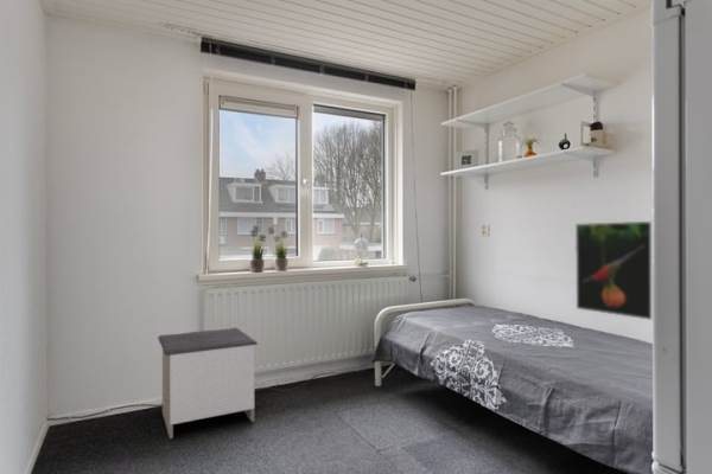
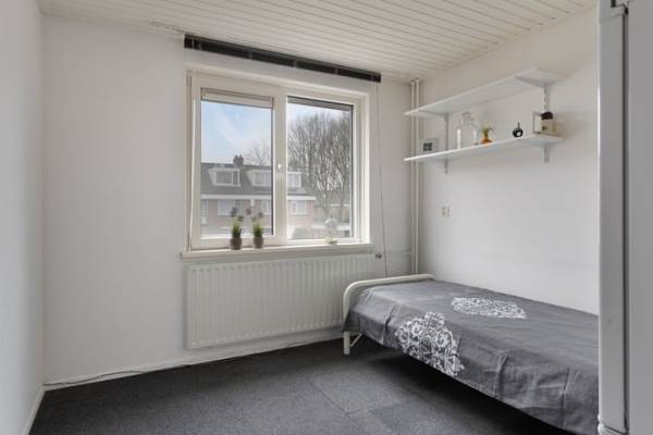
- nightstand (205, 376)
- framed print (612, 268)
